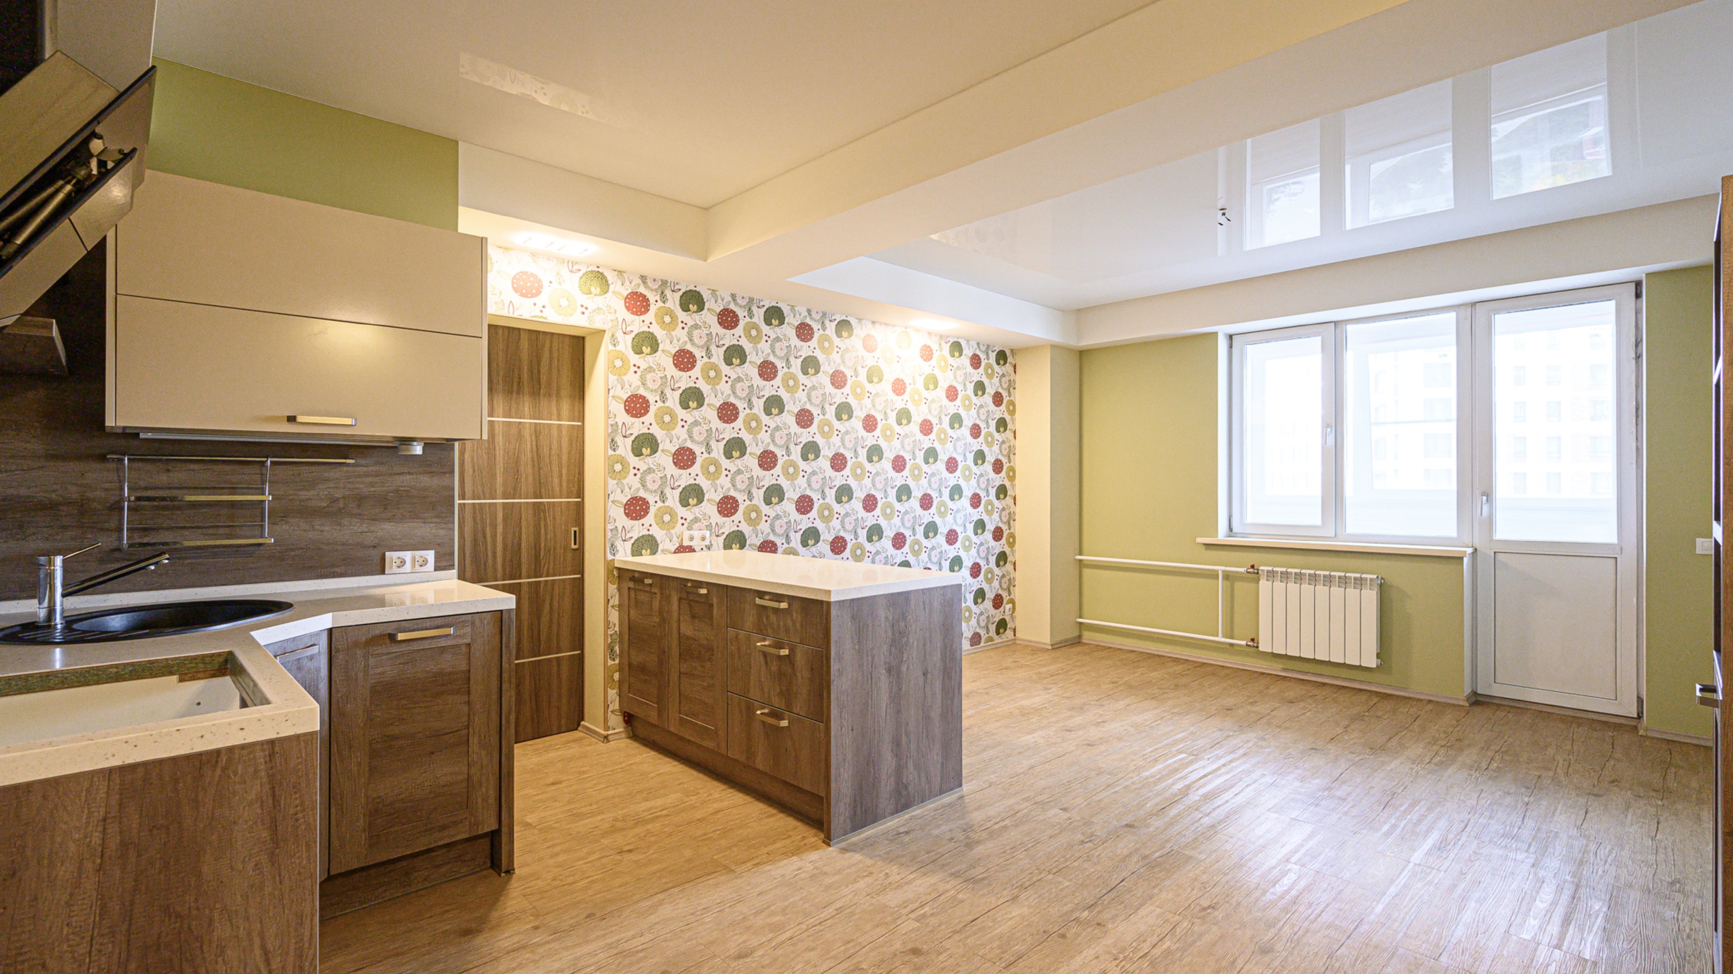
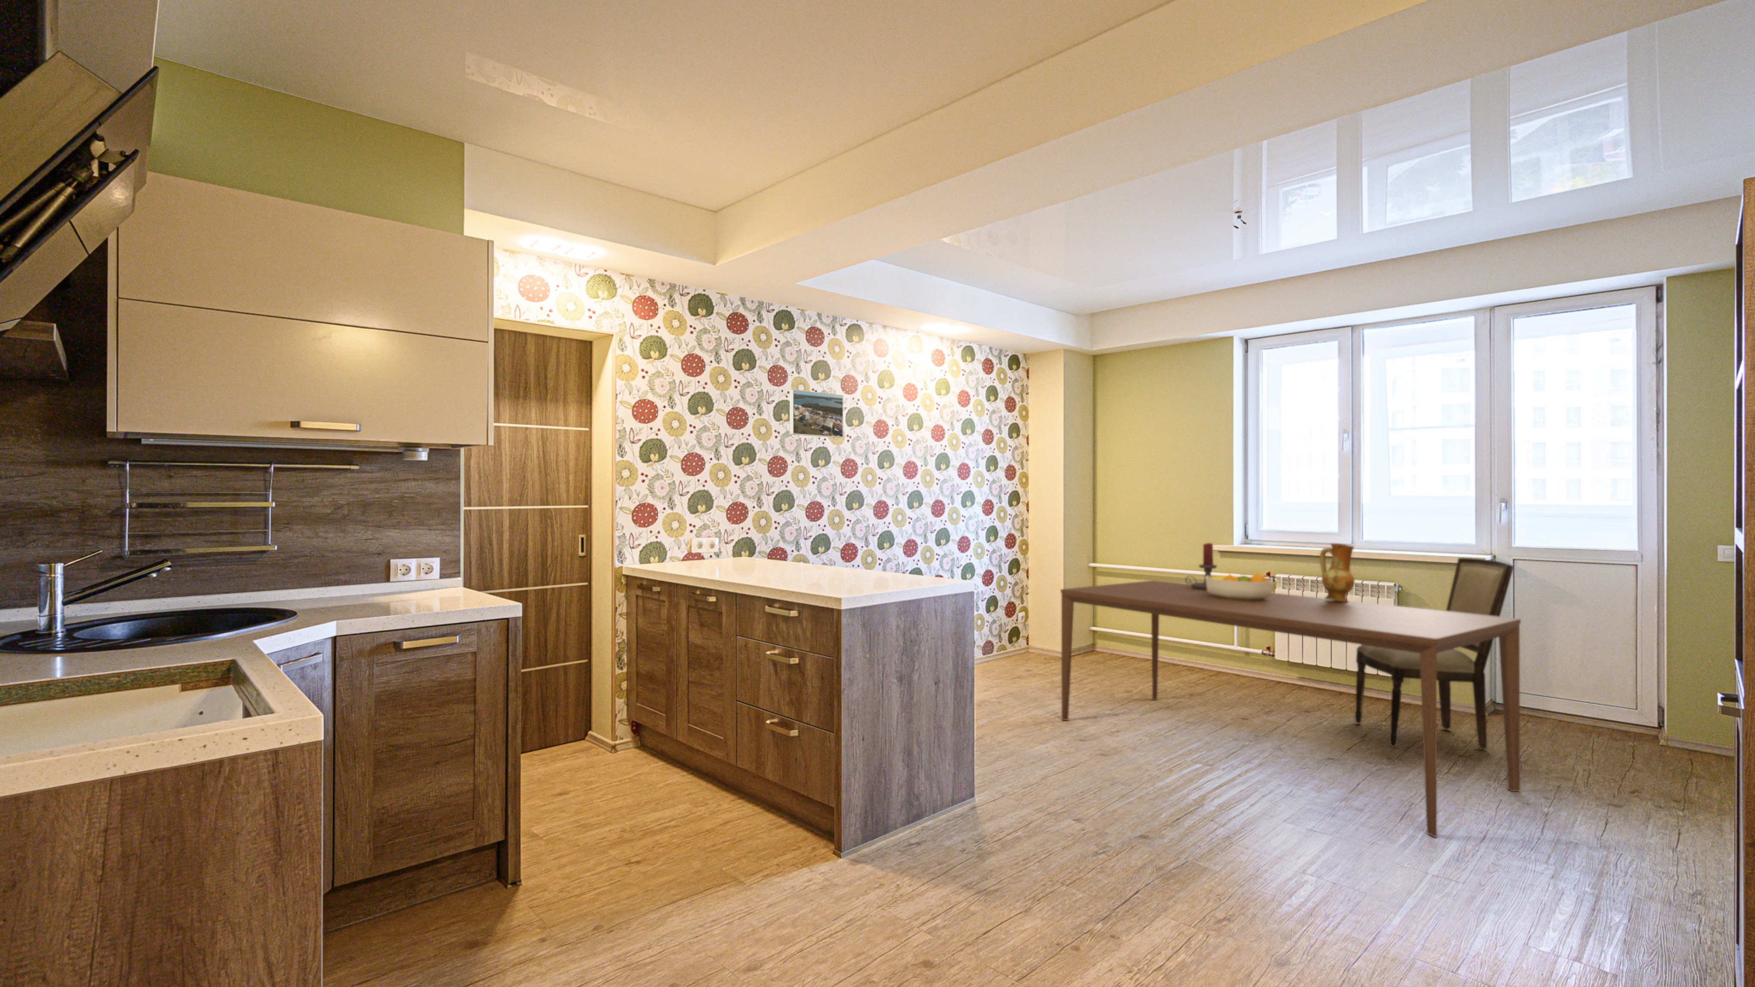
+ fruit bowl (1238, 583)
+ candle holder (1204, 565)
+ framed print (817, 415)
+ ceramic jug (1336, 571)
+ dining table (1266, 630)
+ dining chair (1437, 653)
